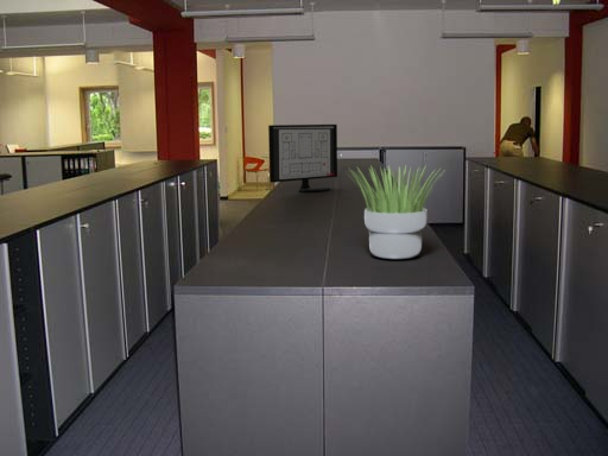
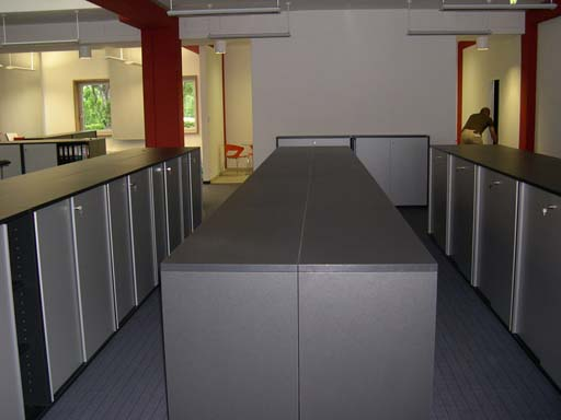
- computer monitor (314, 157)
- potted plant (395, 211)
